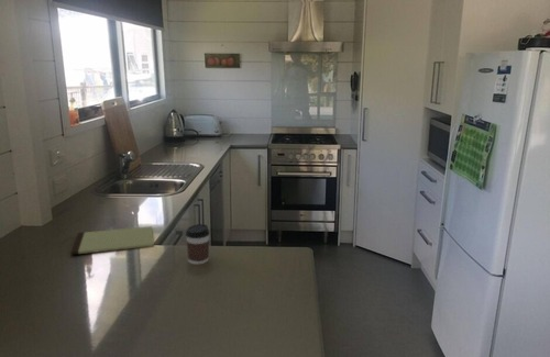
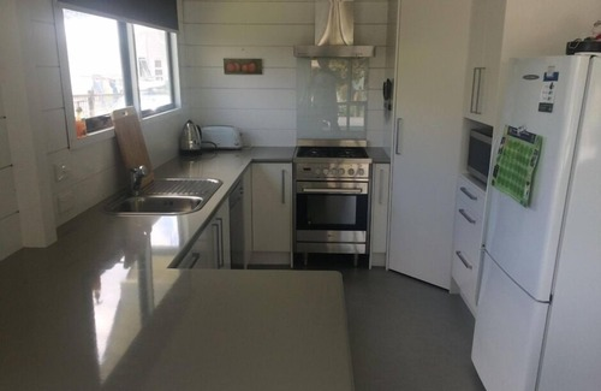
- notepad (114, 238)
- coffee cup (198, 244)
